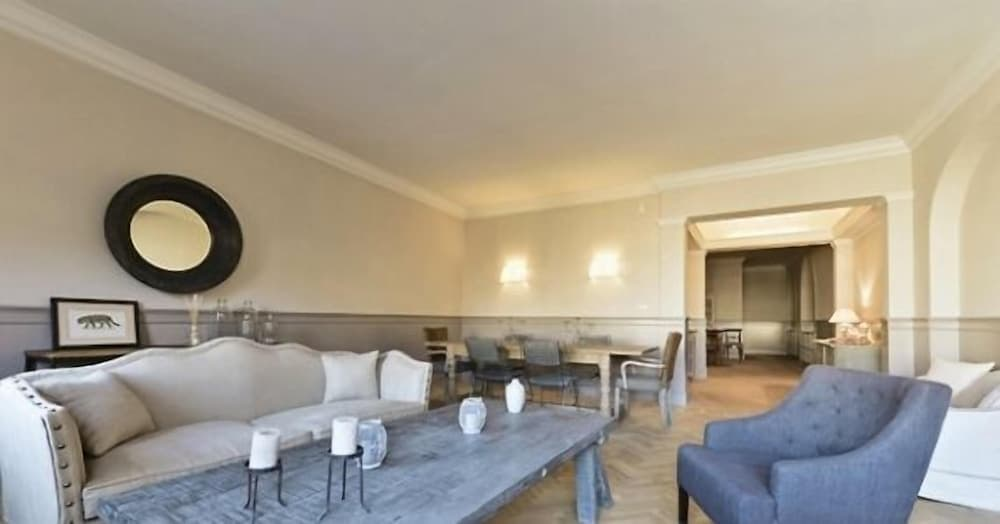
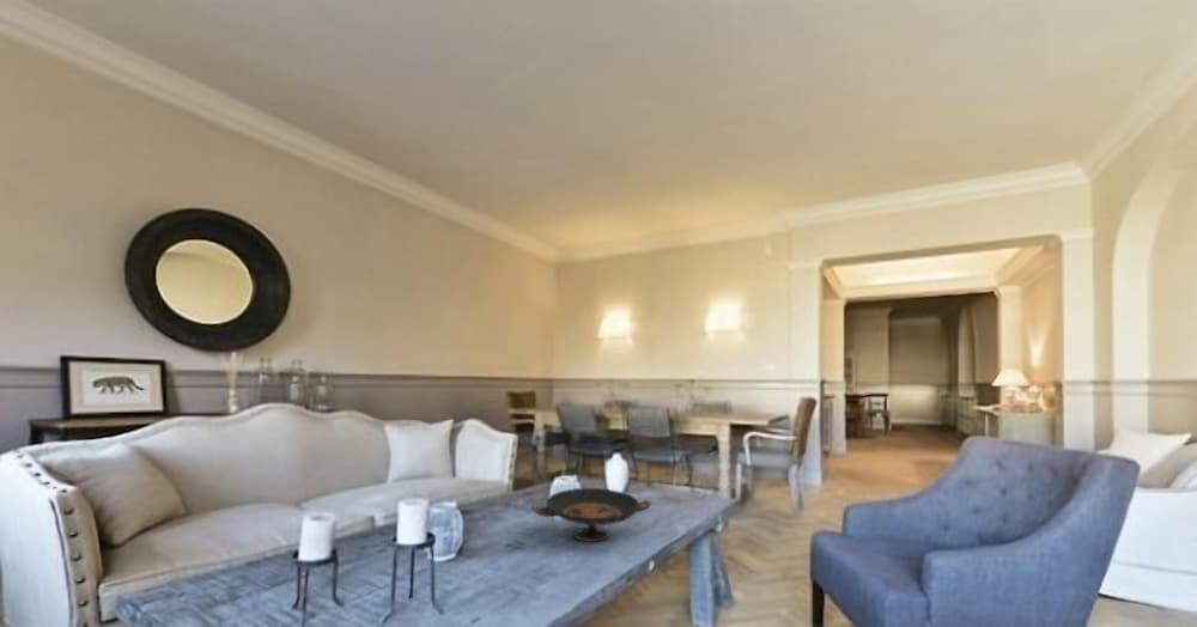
+ decorative bowl (591, 517)
